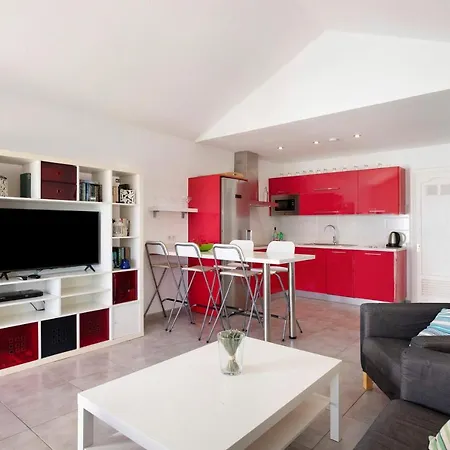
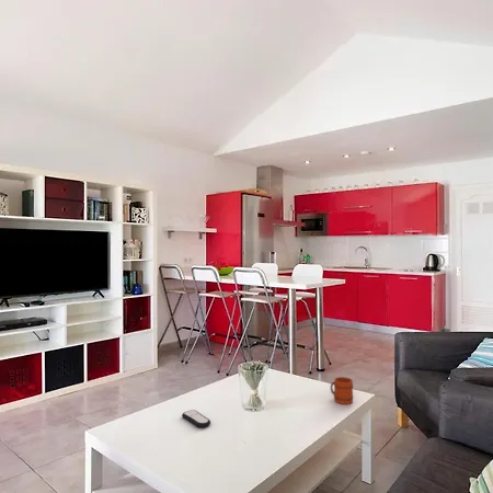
+ mug (341, 389)
+ remote control (196, 419)
